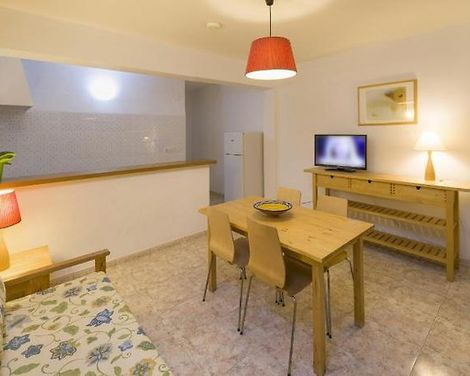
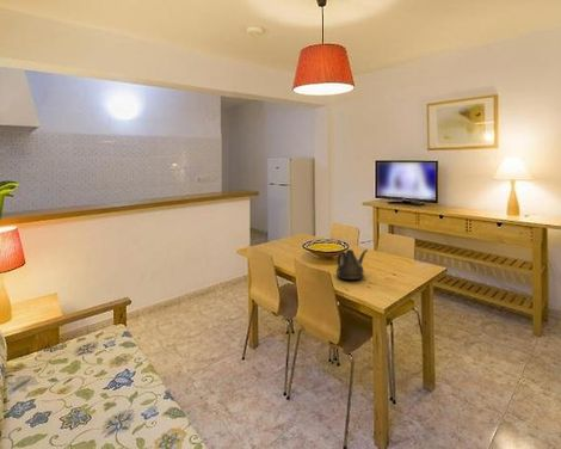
+ teapot (353, 263)
